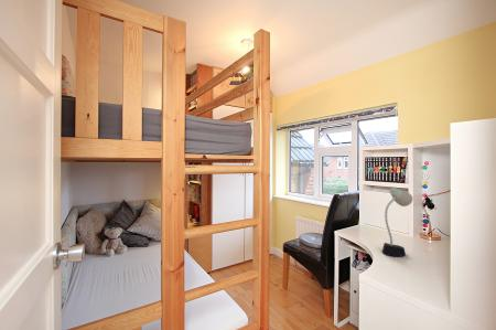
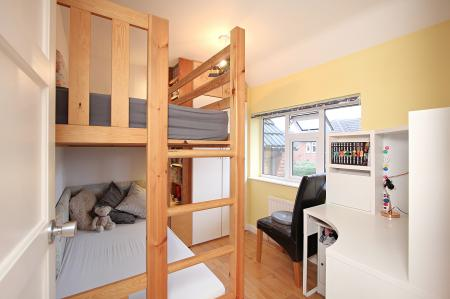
- desk lamp (387, 220)
